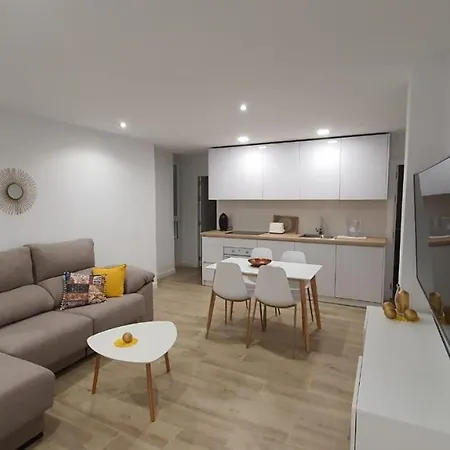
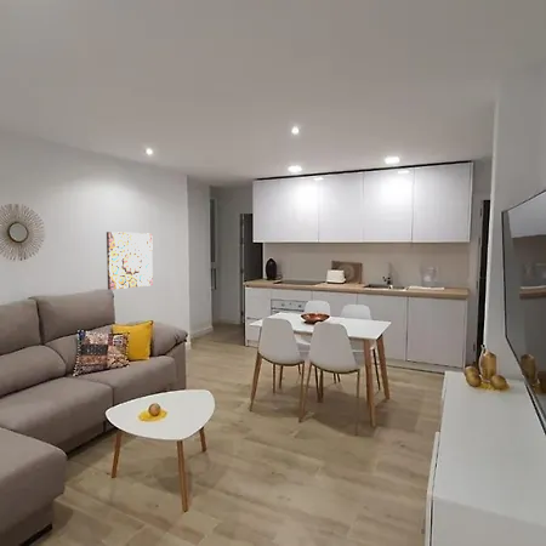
+ wall art (130, 260)
